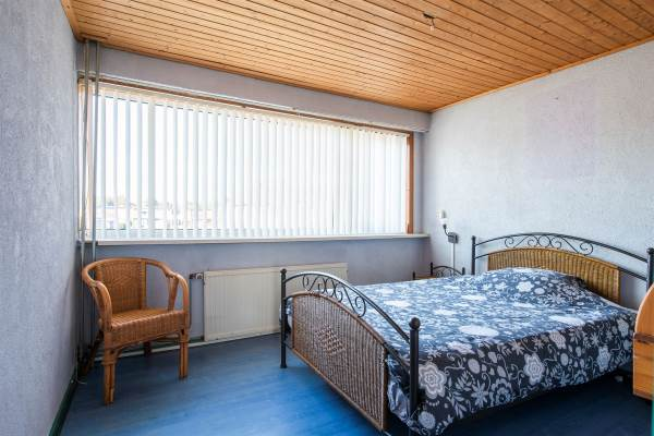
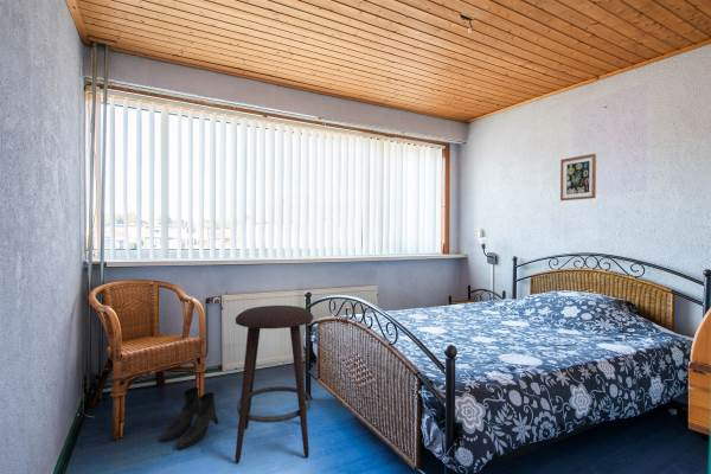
+ wall art (577, 178)
+ boots (190, 414)
+ stool (274, 386)
